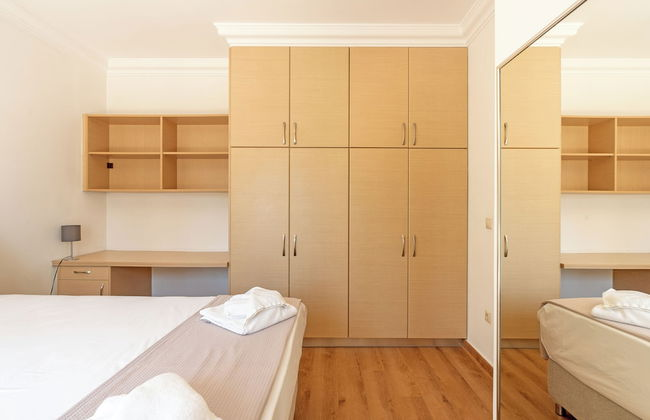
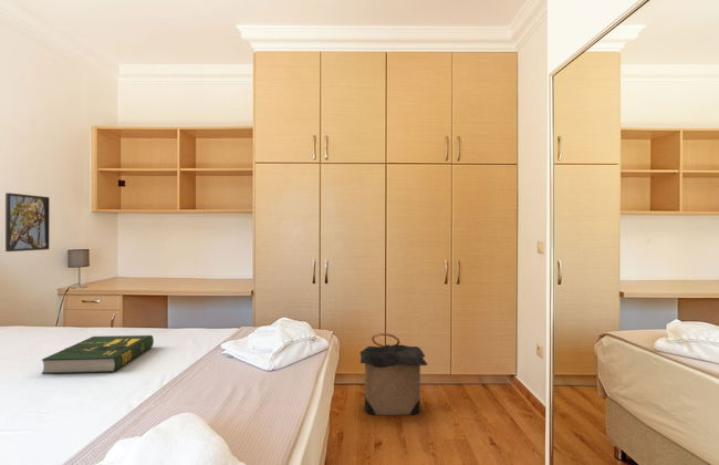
+ book (103, 352)
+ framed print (28, 223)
+ laundry hamper (393, 369)
